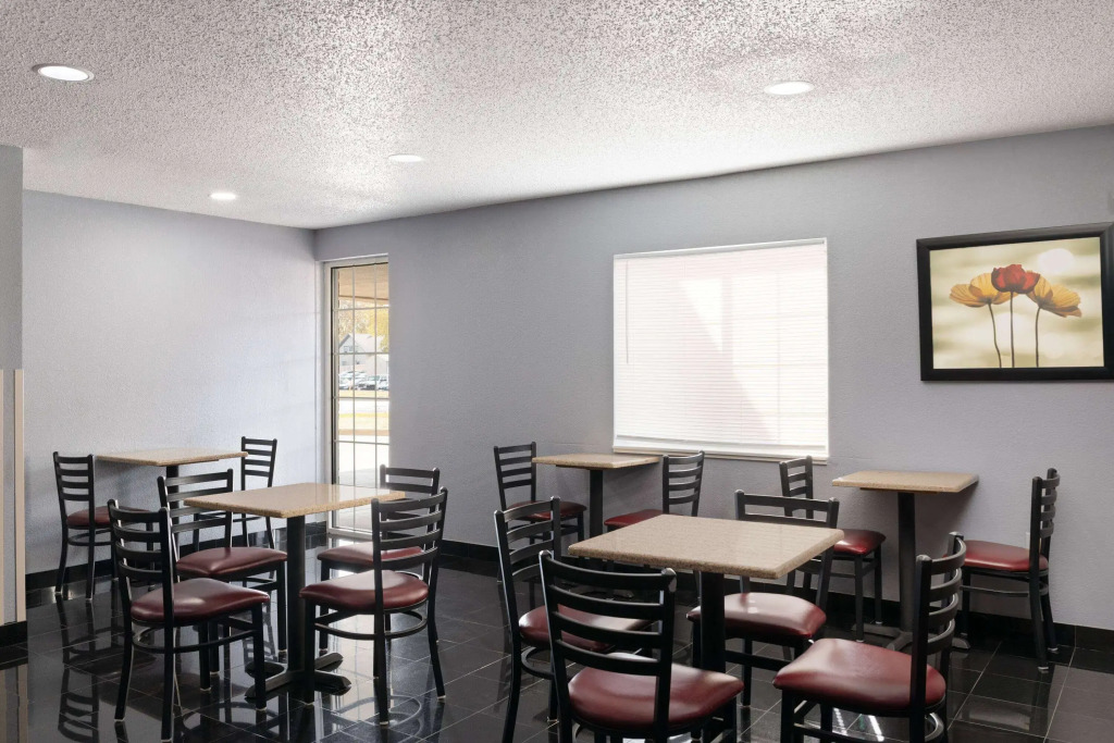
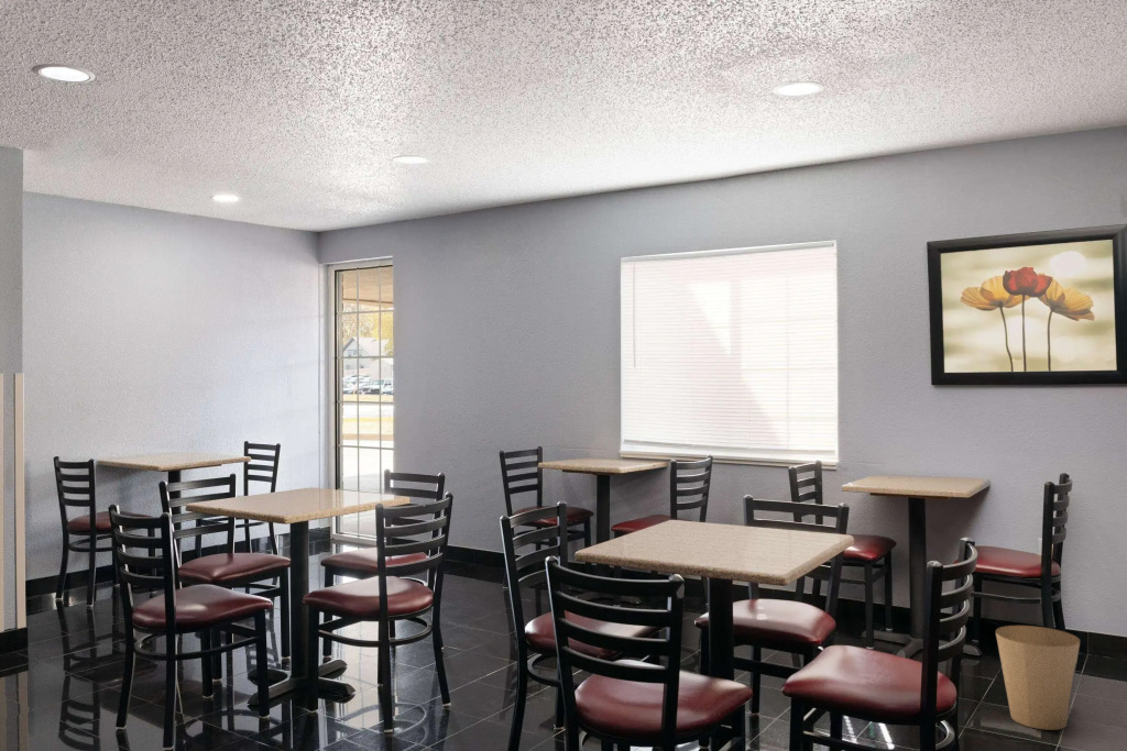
+ trash can (1037, 677)
